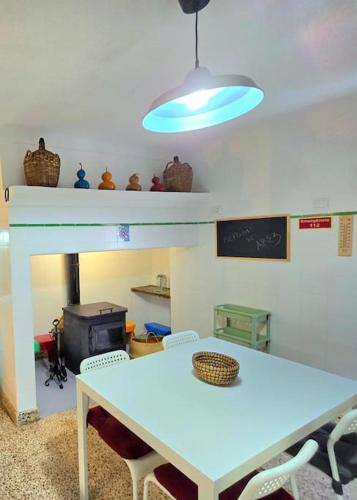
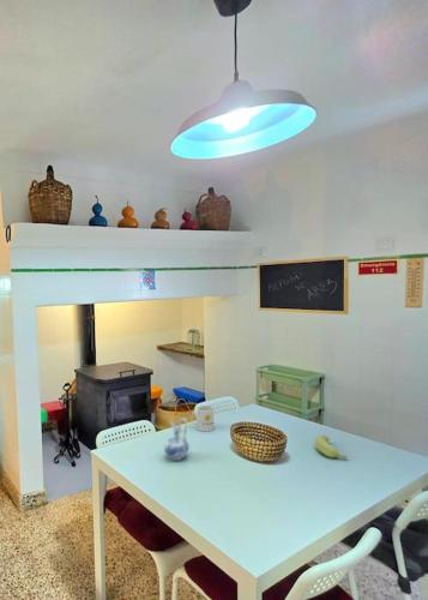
+ ceramic pitcher (176, 437)
+ banana (331, 445)
+ mug (203, 418)
